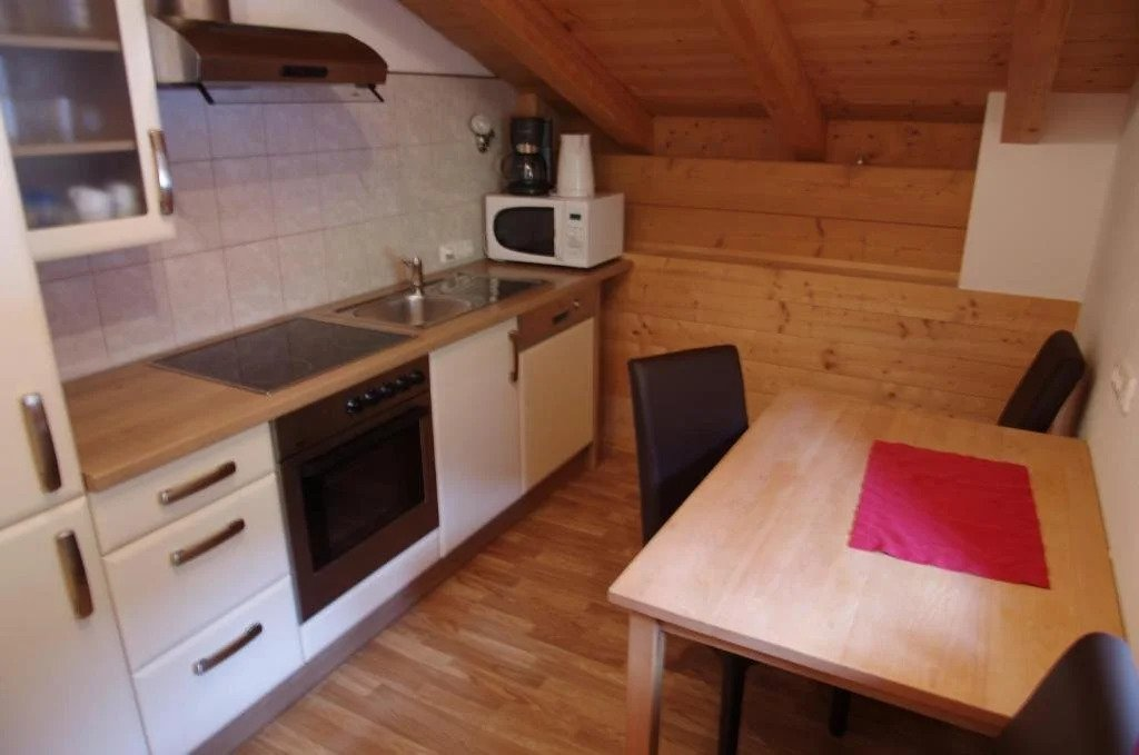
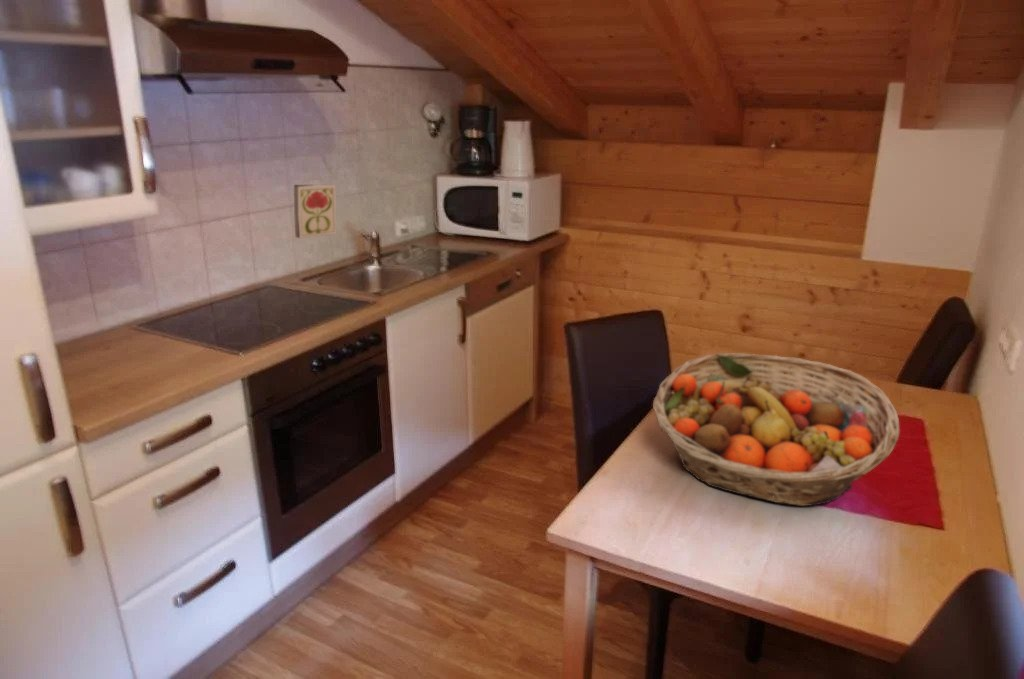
+ fruit basket (767, 424)
+ decorative tile (315, 210)
